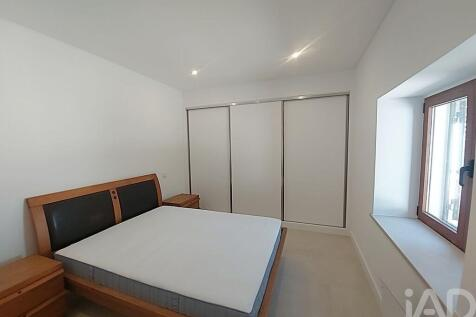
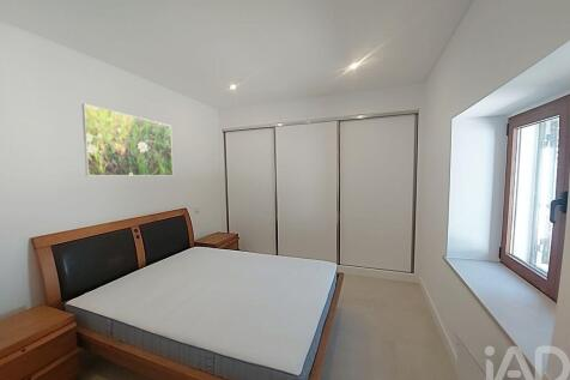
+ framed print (135, 146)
